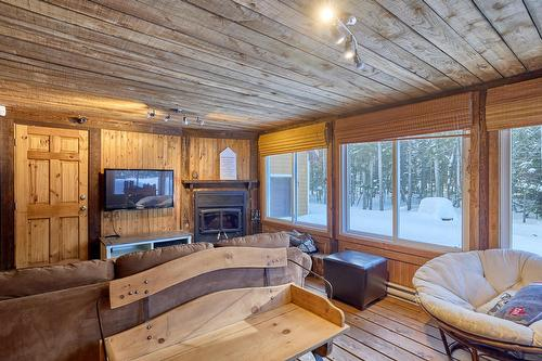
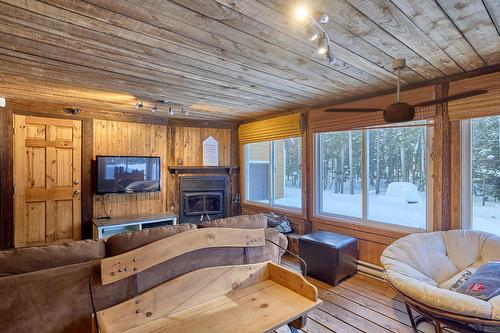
+ ceiling fan (397, 93)
